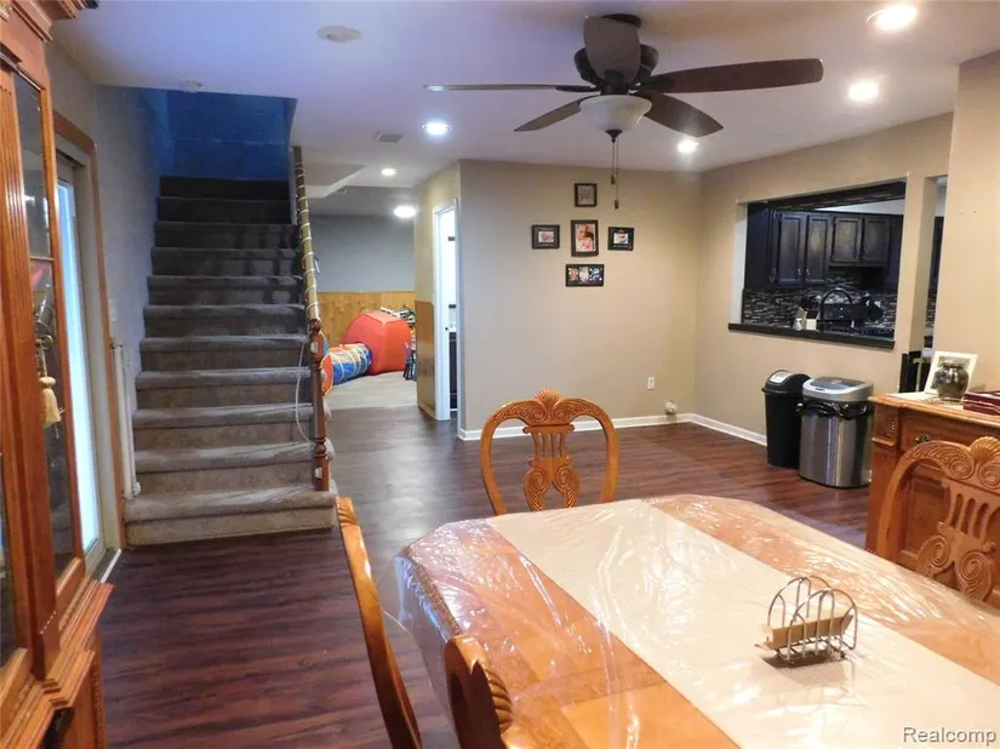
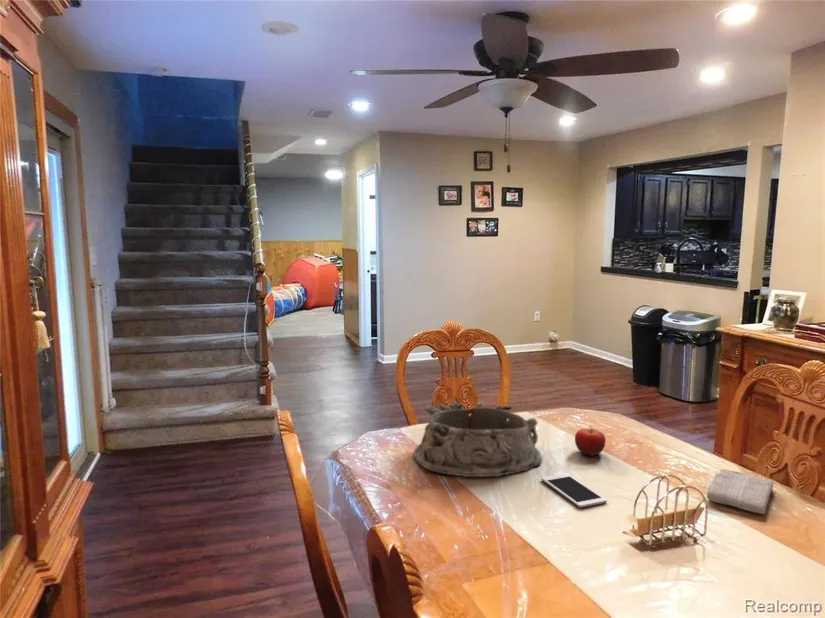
+ washcloth (741, 489)
+ fruit (590, 439)
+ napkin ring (475, 434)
+ cell phone (572, 489)
